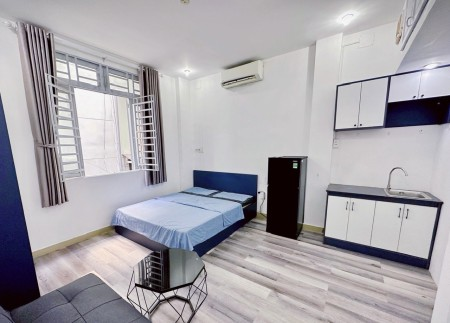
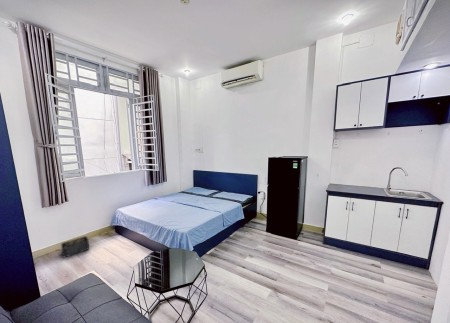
+ storage bin (75, 246)
